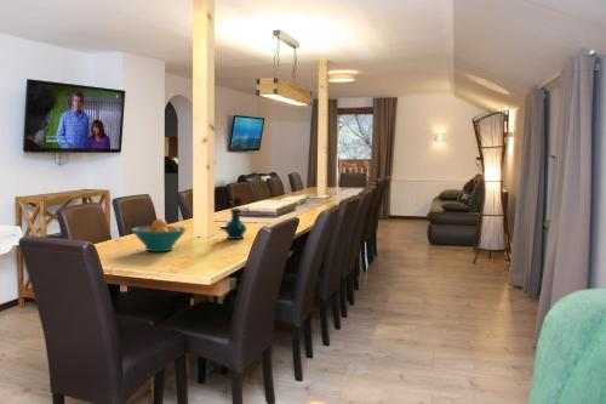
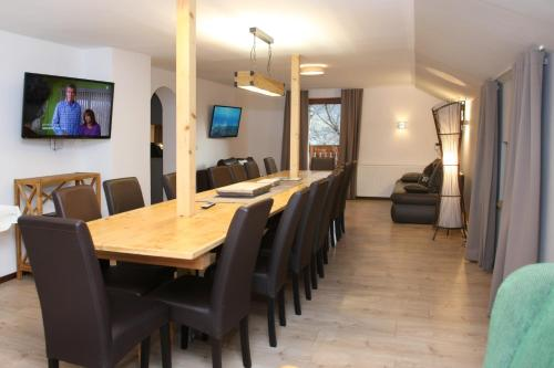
- fruit bowl (159, 234)
- vase (236, 217)
